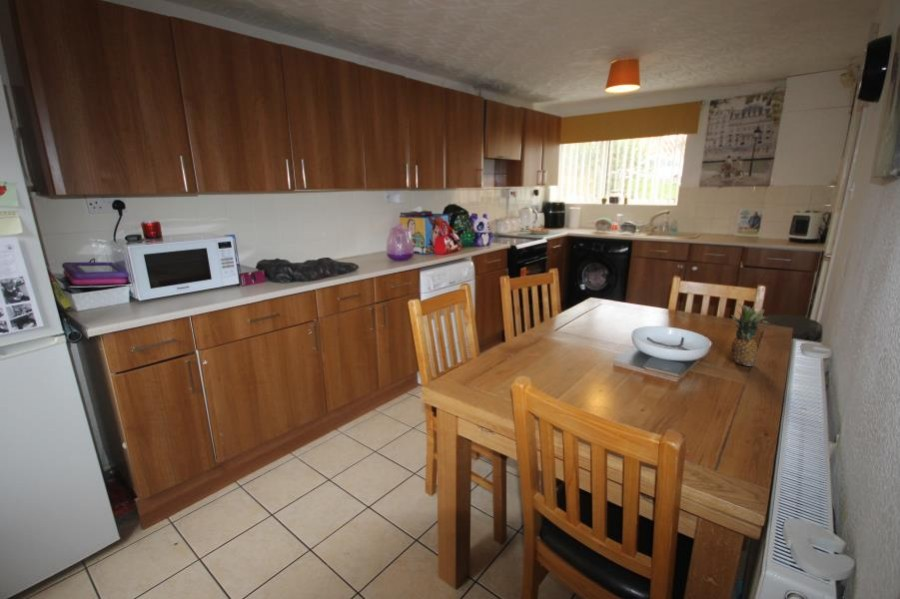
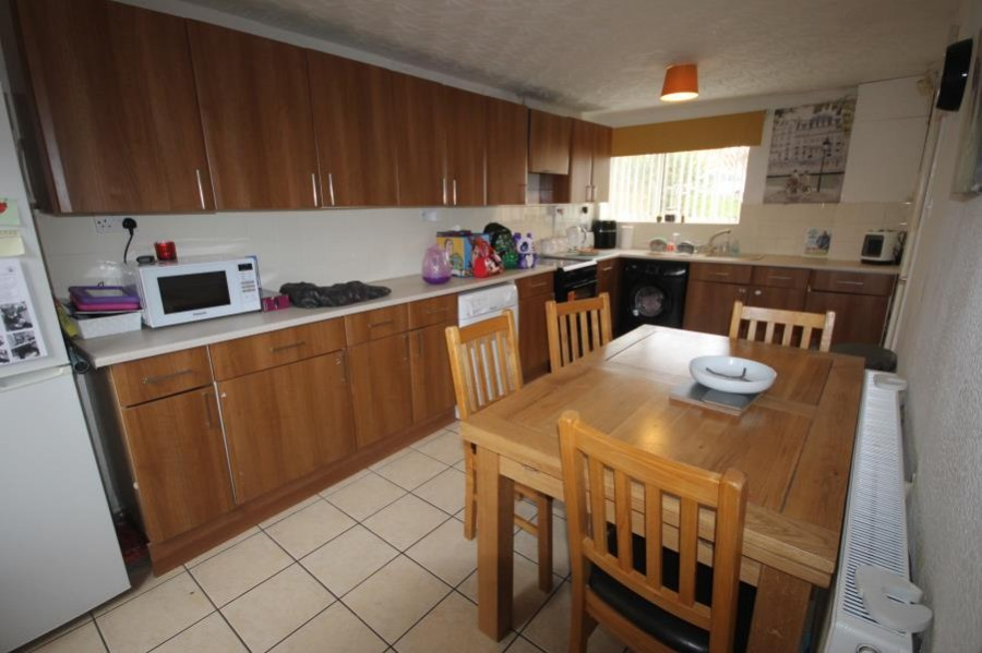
- fruit (749, 335)
